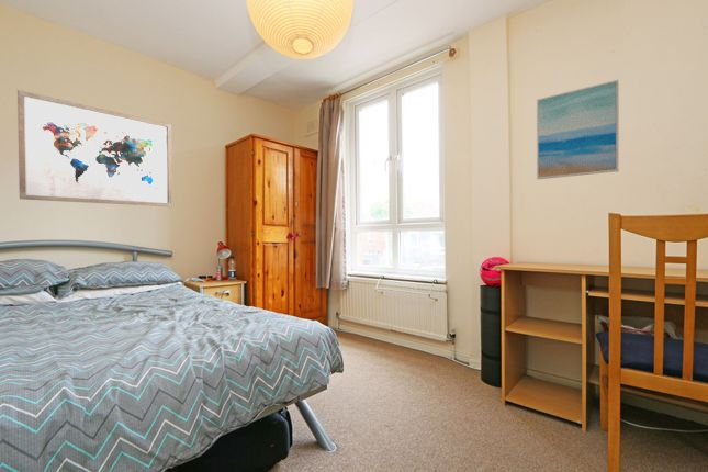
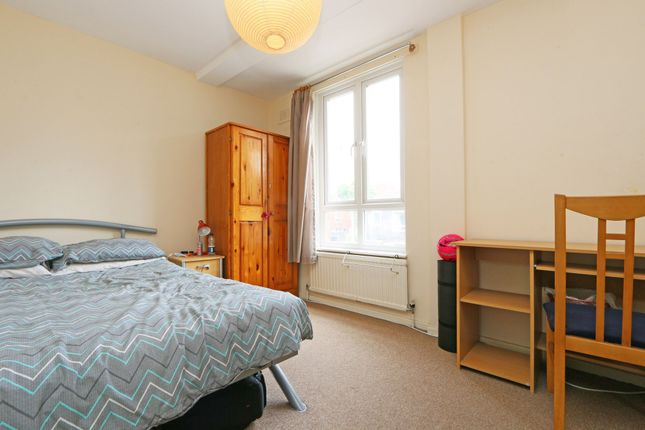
- wall art (574, 133)
- wall art (105, 156)
